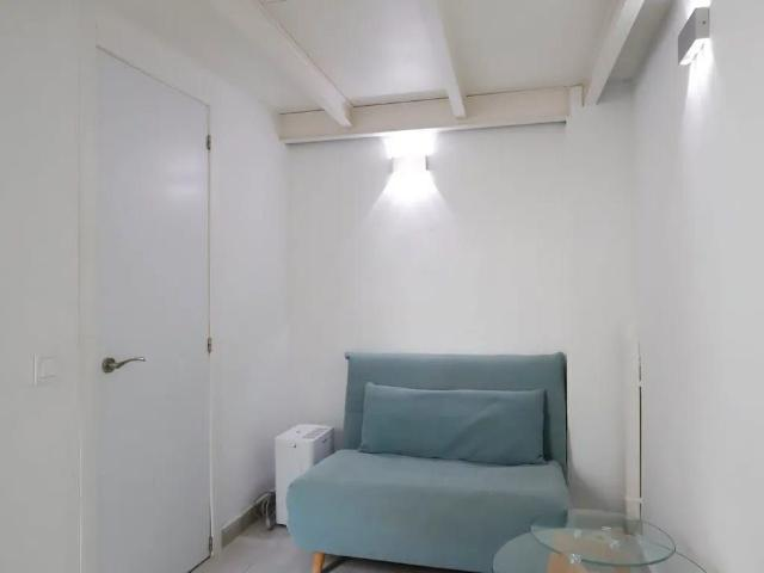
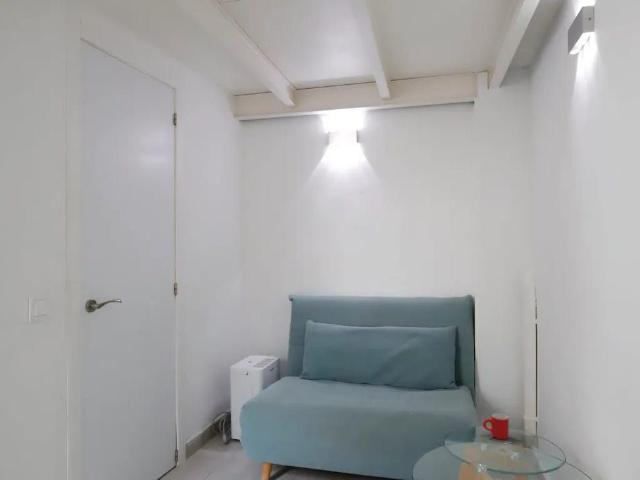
+ mug (495, 426)
